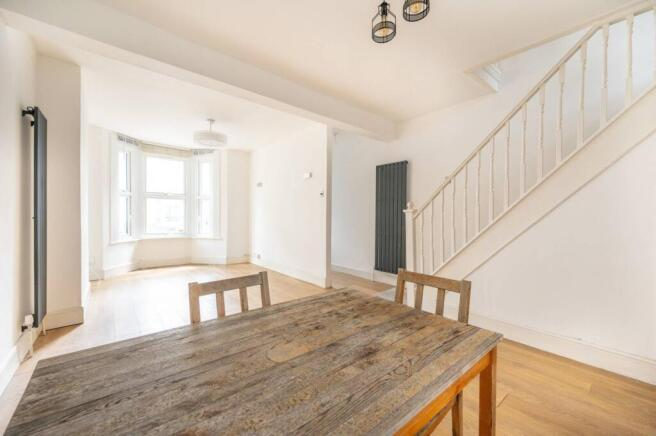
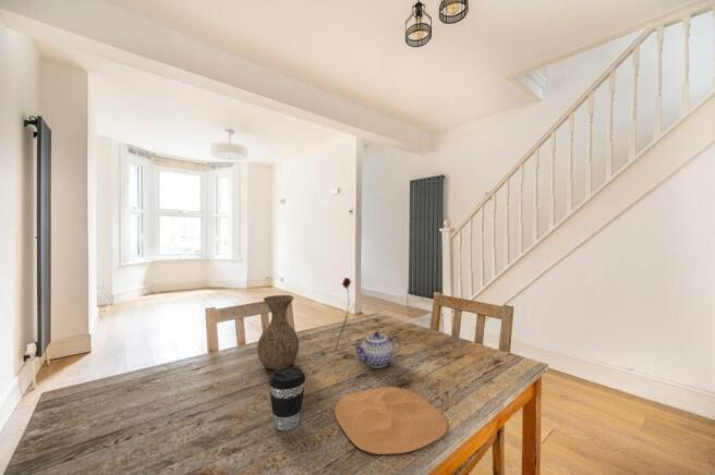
+ flower (347, 312)
+ teapot (376, 348)
+ vase (278, 331)
+ coffee cup (287, 398)
+ plate (388, 410)
